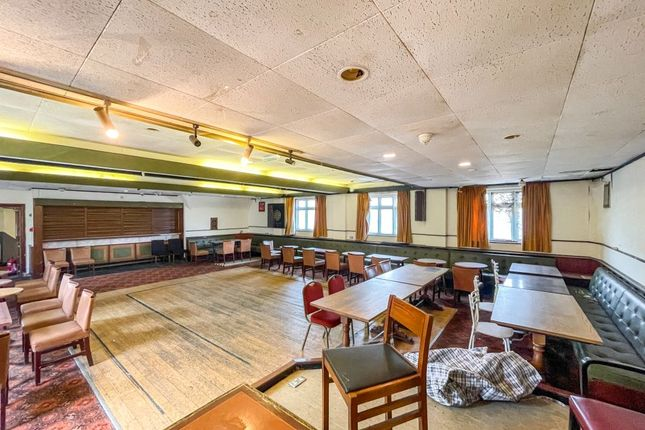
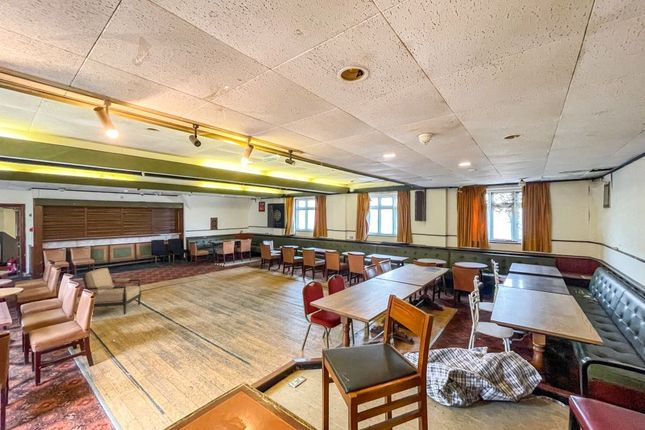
+ chair (113, 289)
